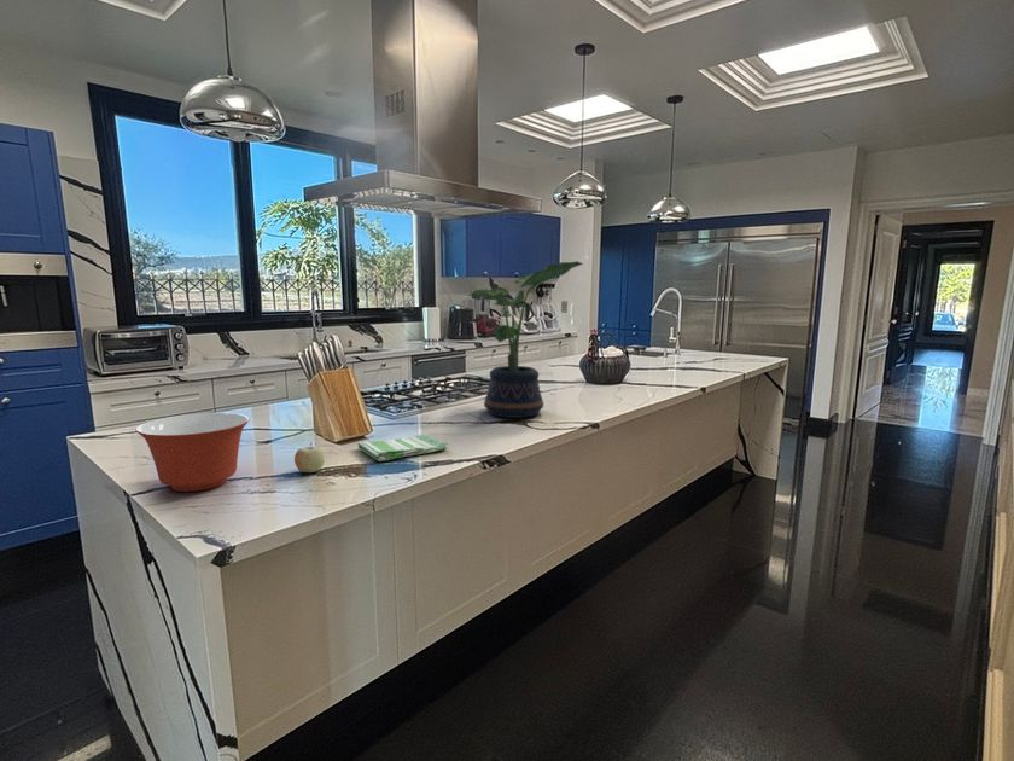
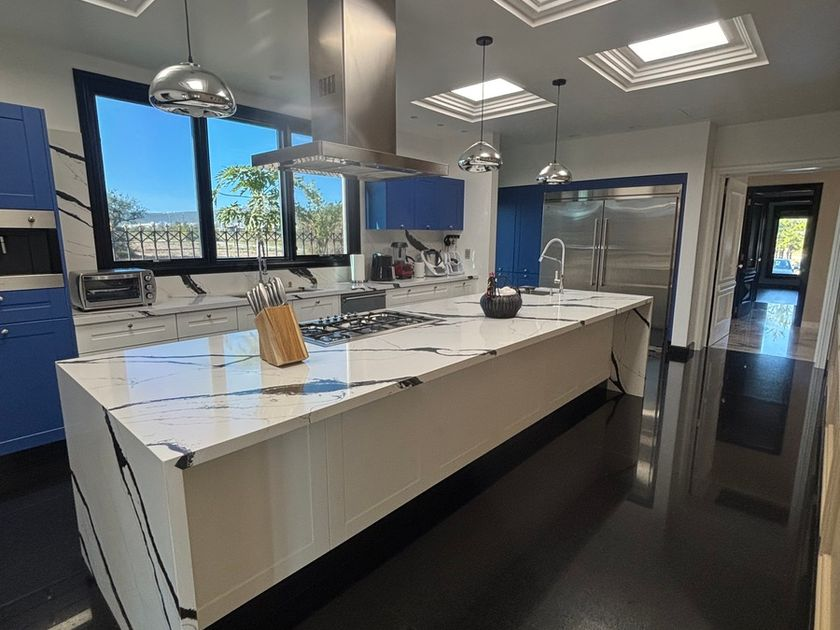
- dish towel (402, 445)
- potted plant (517, 338)
- fruit (308, 457)
- mixing bowl (197, 453)
